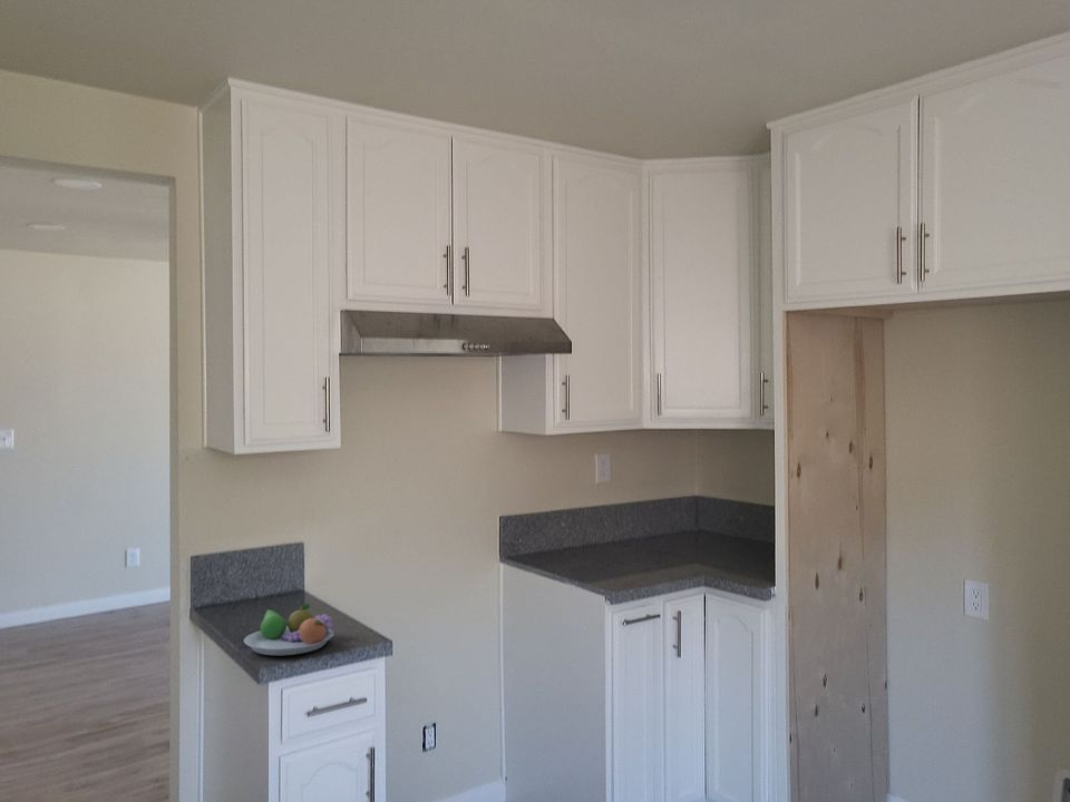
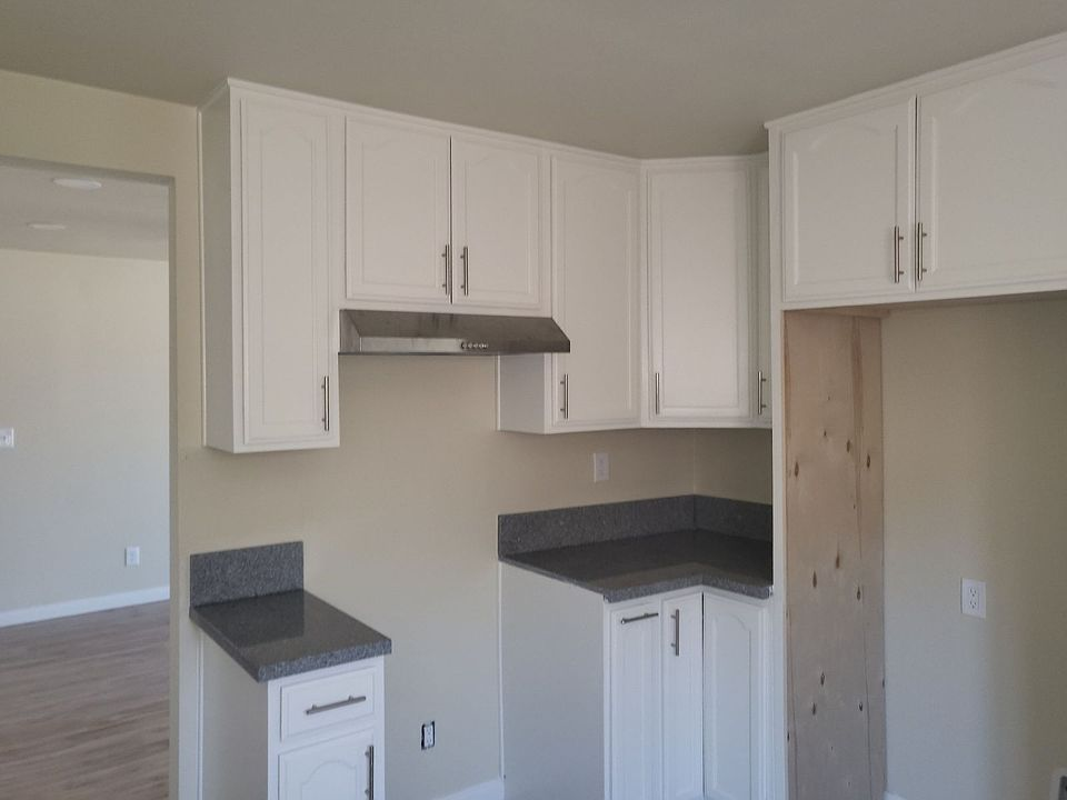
- fruit bowl (289, 627)
